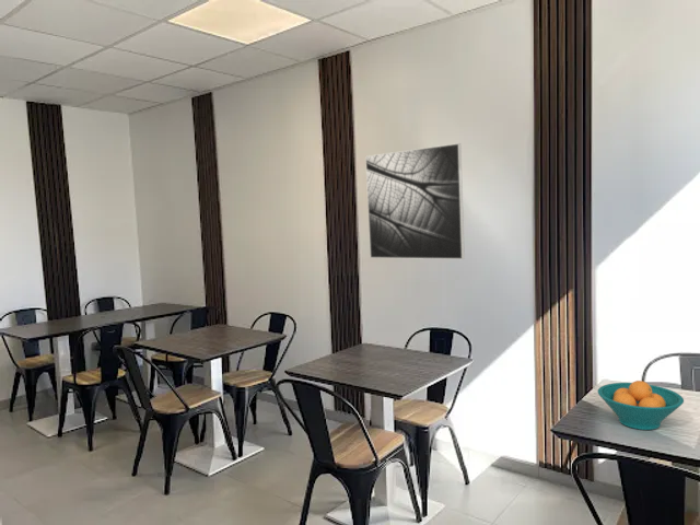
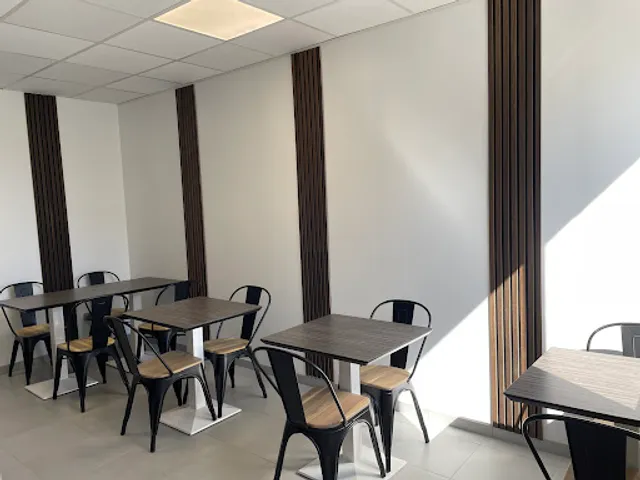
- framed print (412, 205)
- fruit bowl (639, 401)
